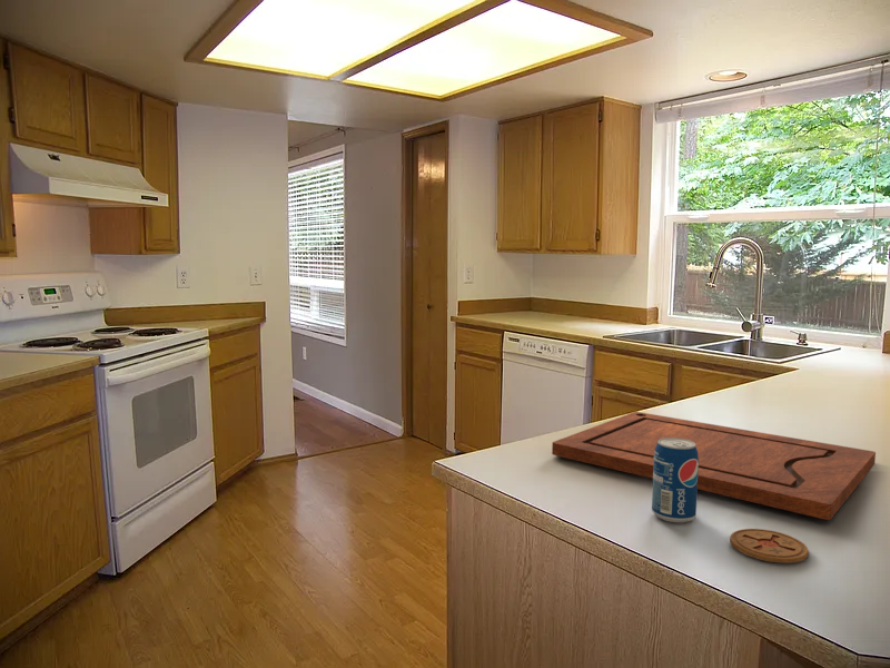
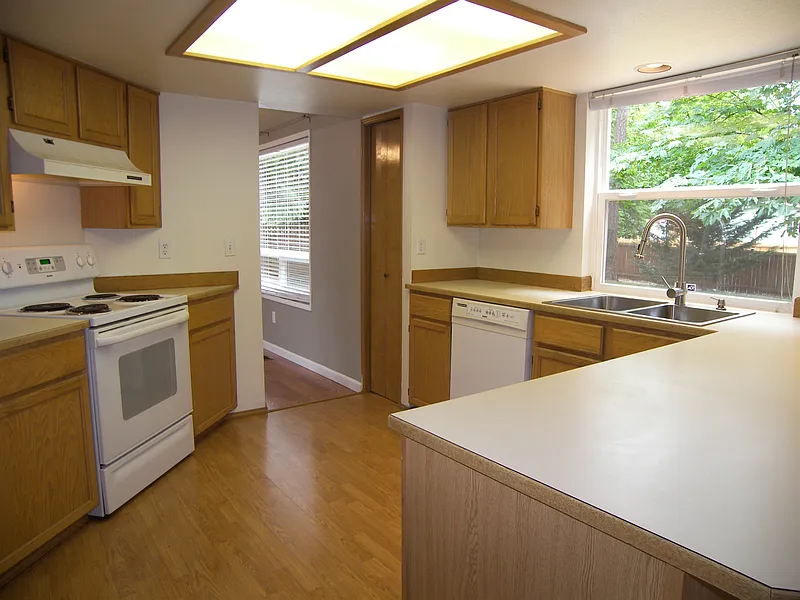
- cutting board (709, 452)
- beverage can (674, 479)
- coaster (768, 544)
